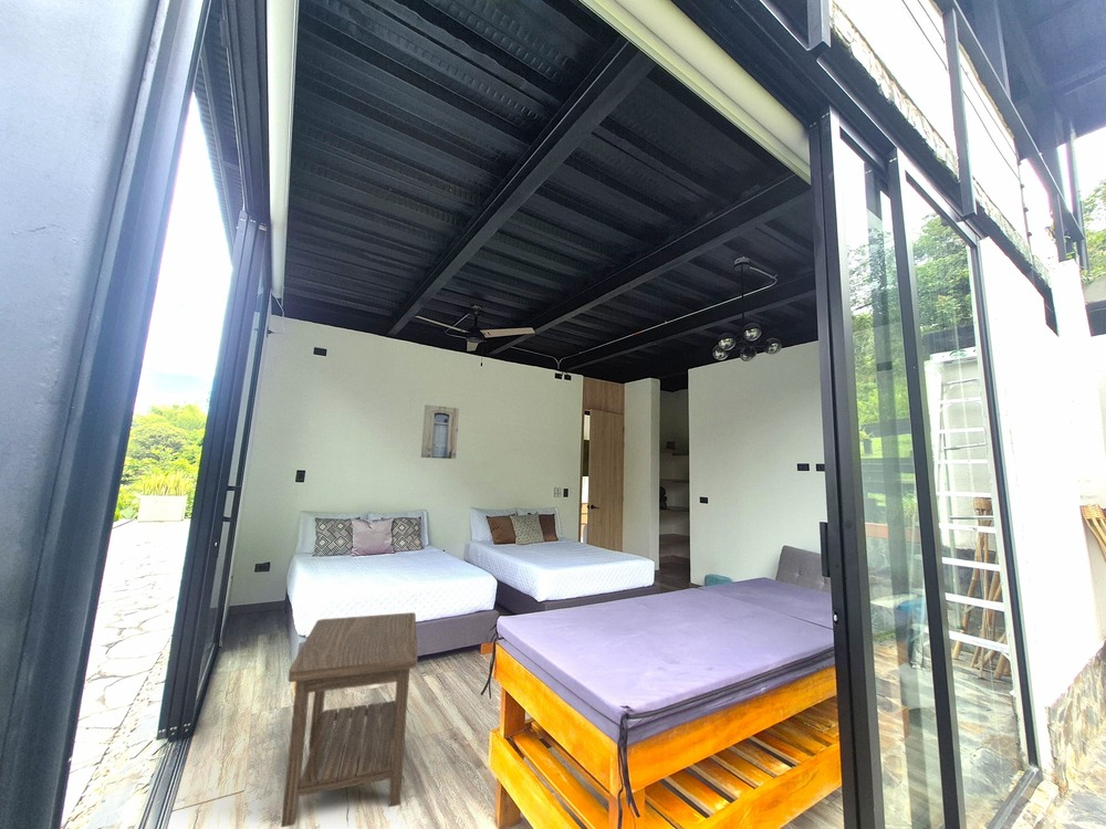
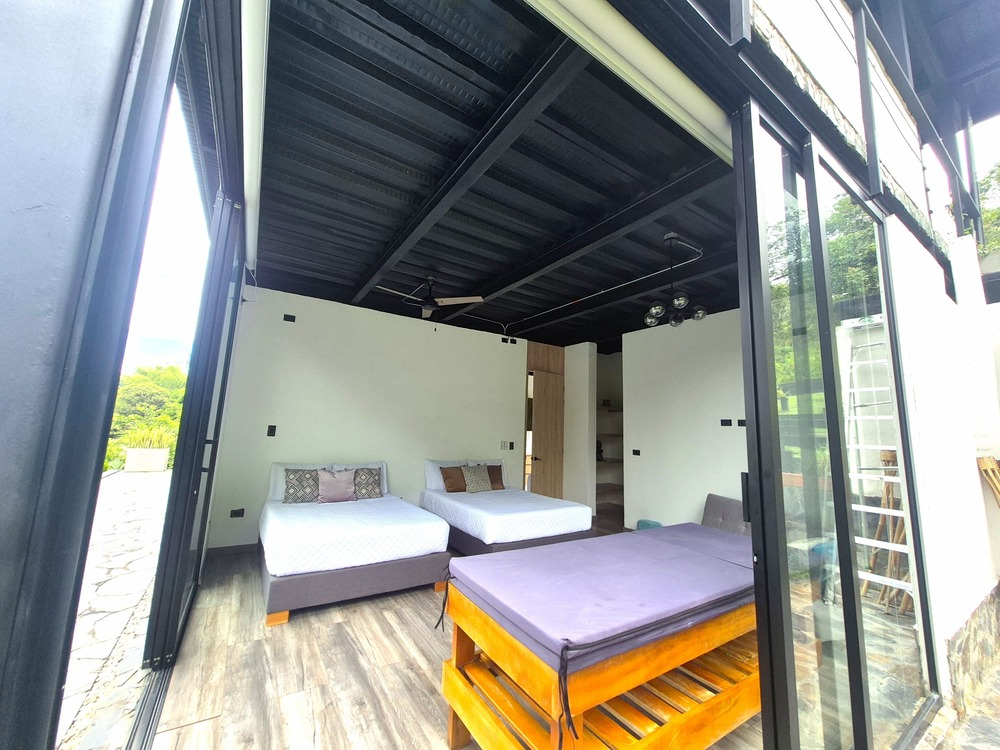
- wall art (440, 432)
- side table (358, 705)
